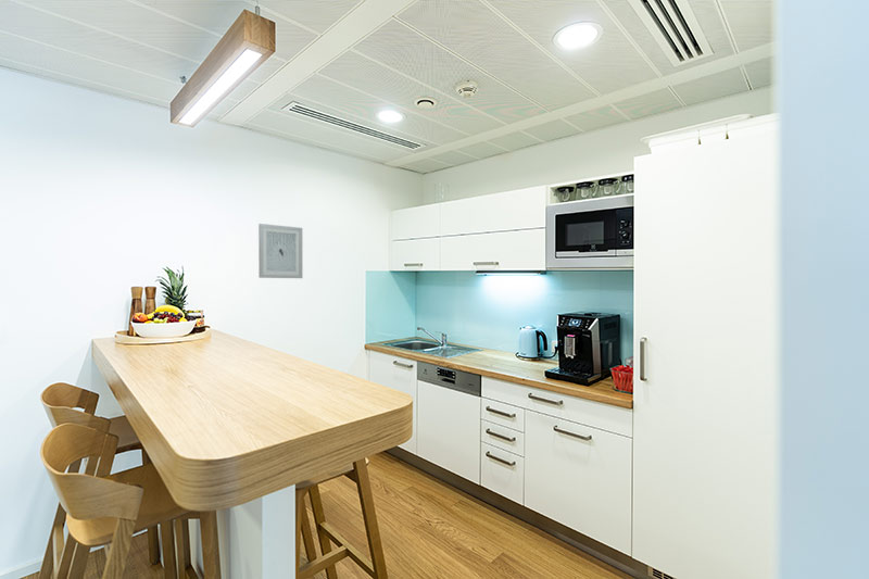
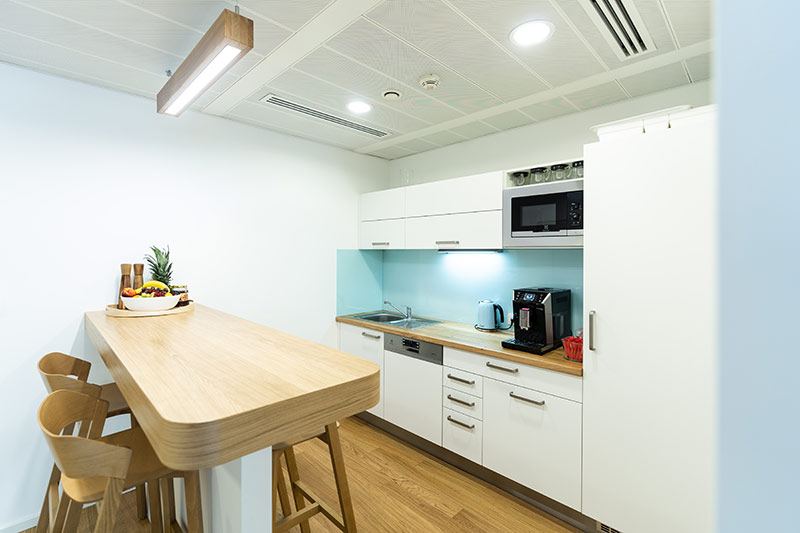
- wall art (281, 252)
